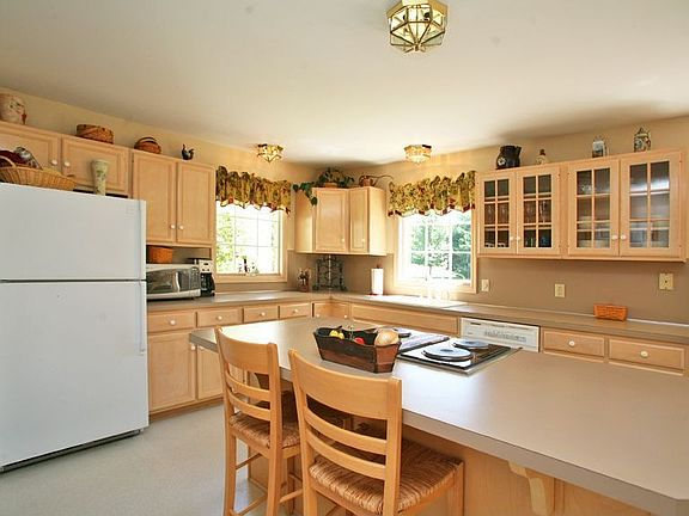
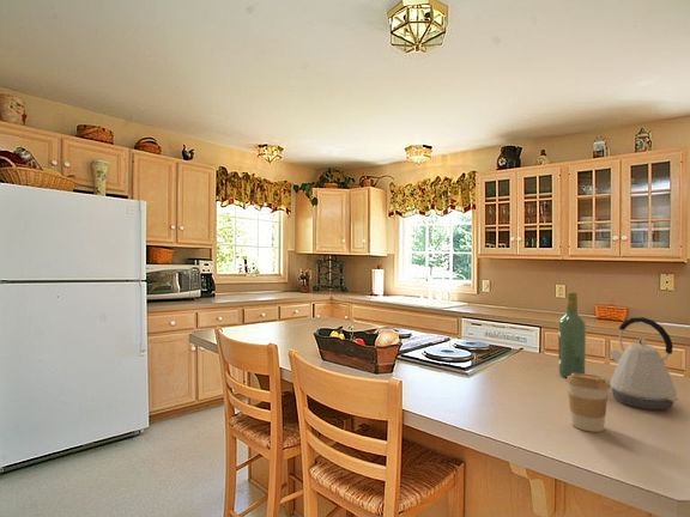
+ kettle (640, 359)
+ wine bottle (571, 334)
+ coffee cup (587, 400)
